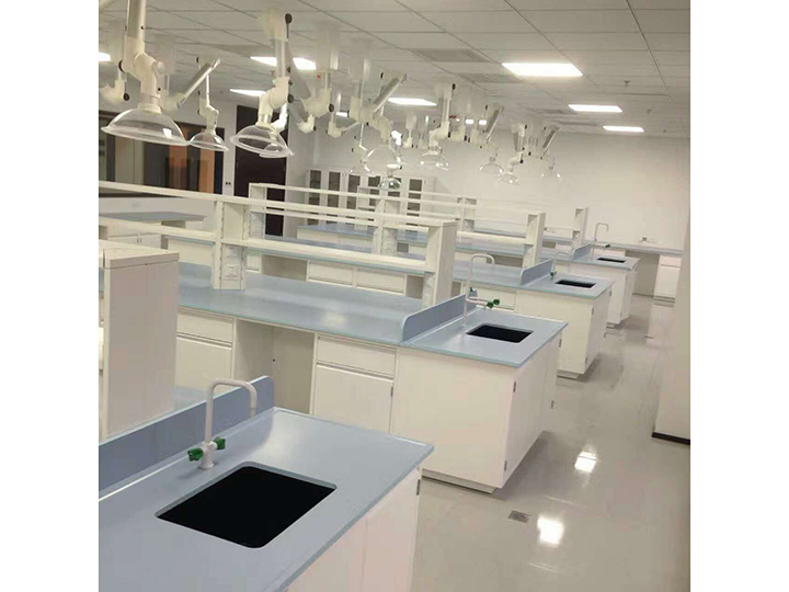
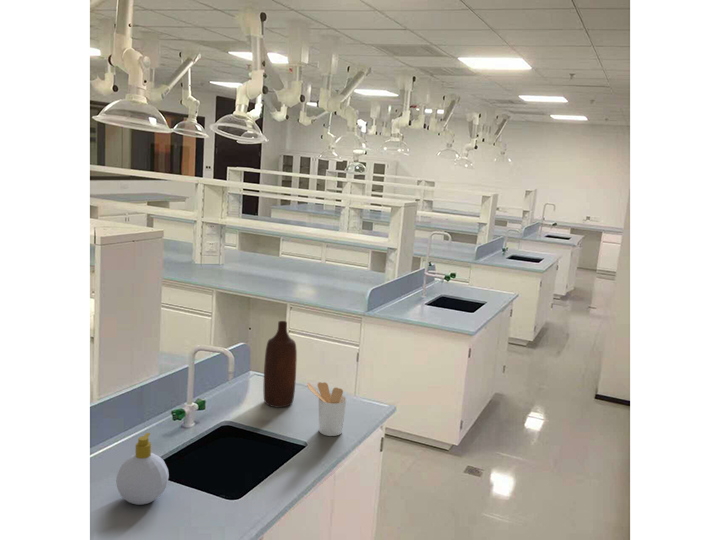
+ bottle (280, 362)
+ soap bottle (143, 468)
+ utensil holder (325, 407)
